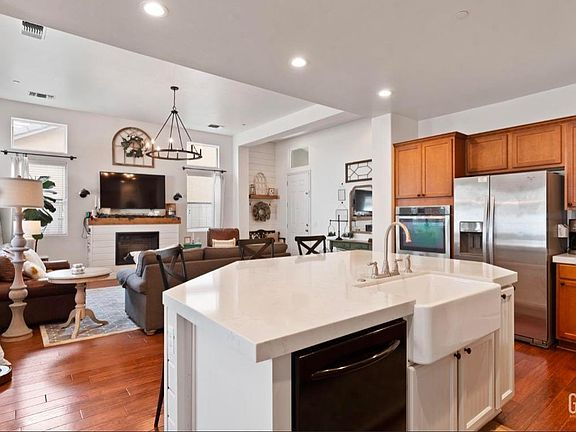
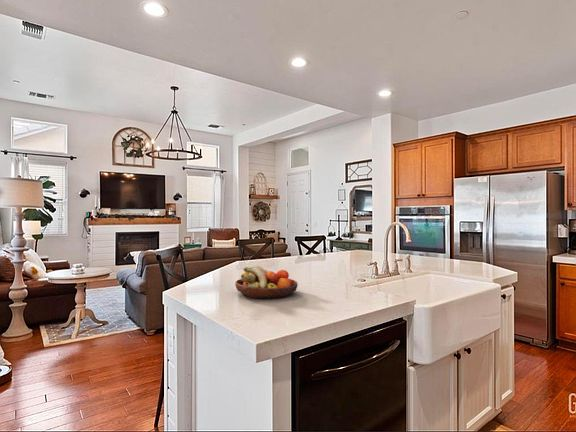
+ fruit bowl (266, 279)
